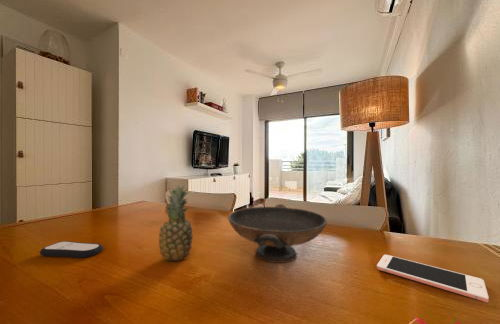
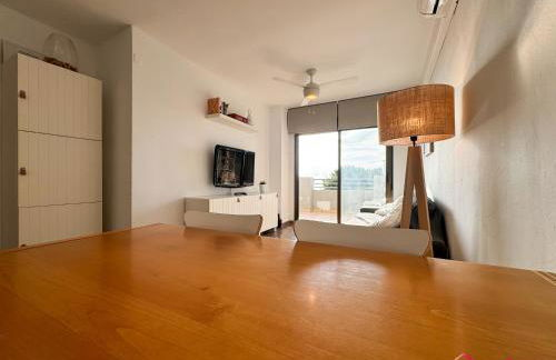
- fruit (176, 220)
- cell phone (426, 273)
- decorative bowl (276, 234)
- remote control (73, 249)
